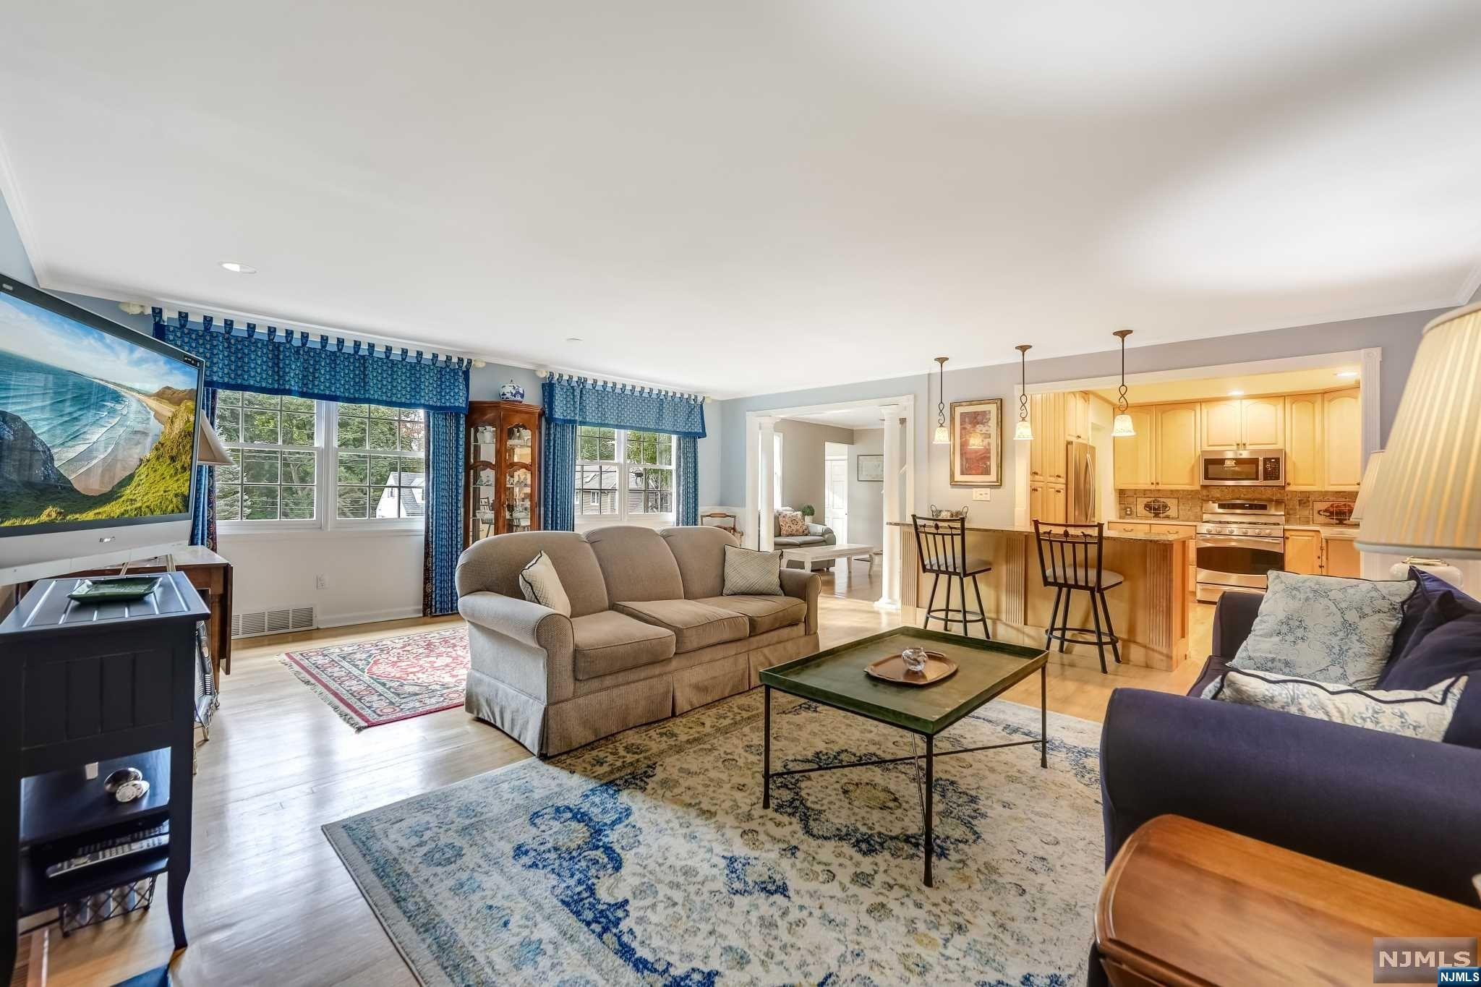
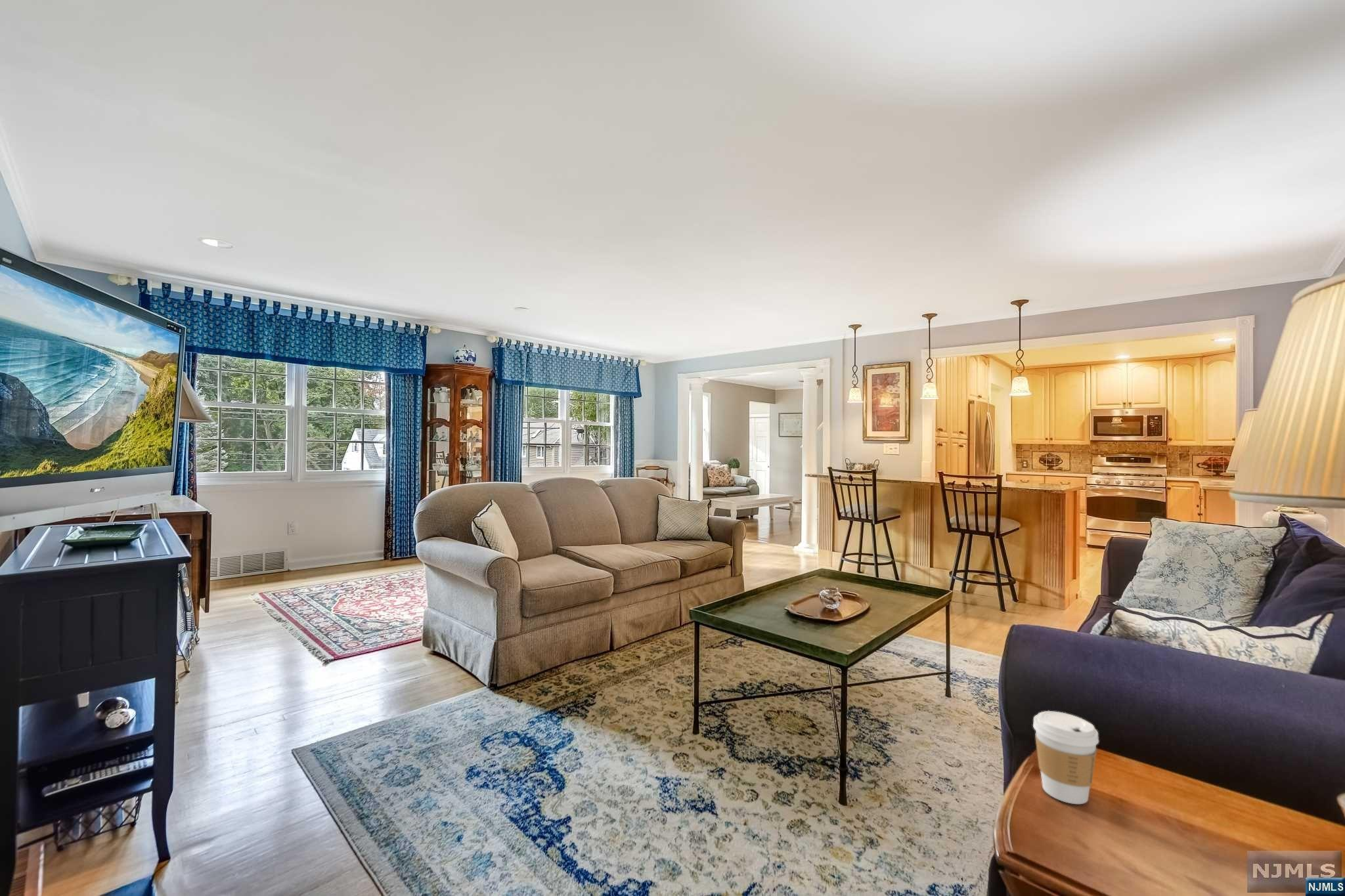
+ coffee cup (1065, 756)
